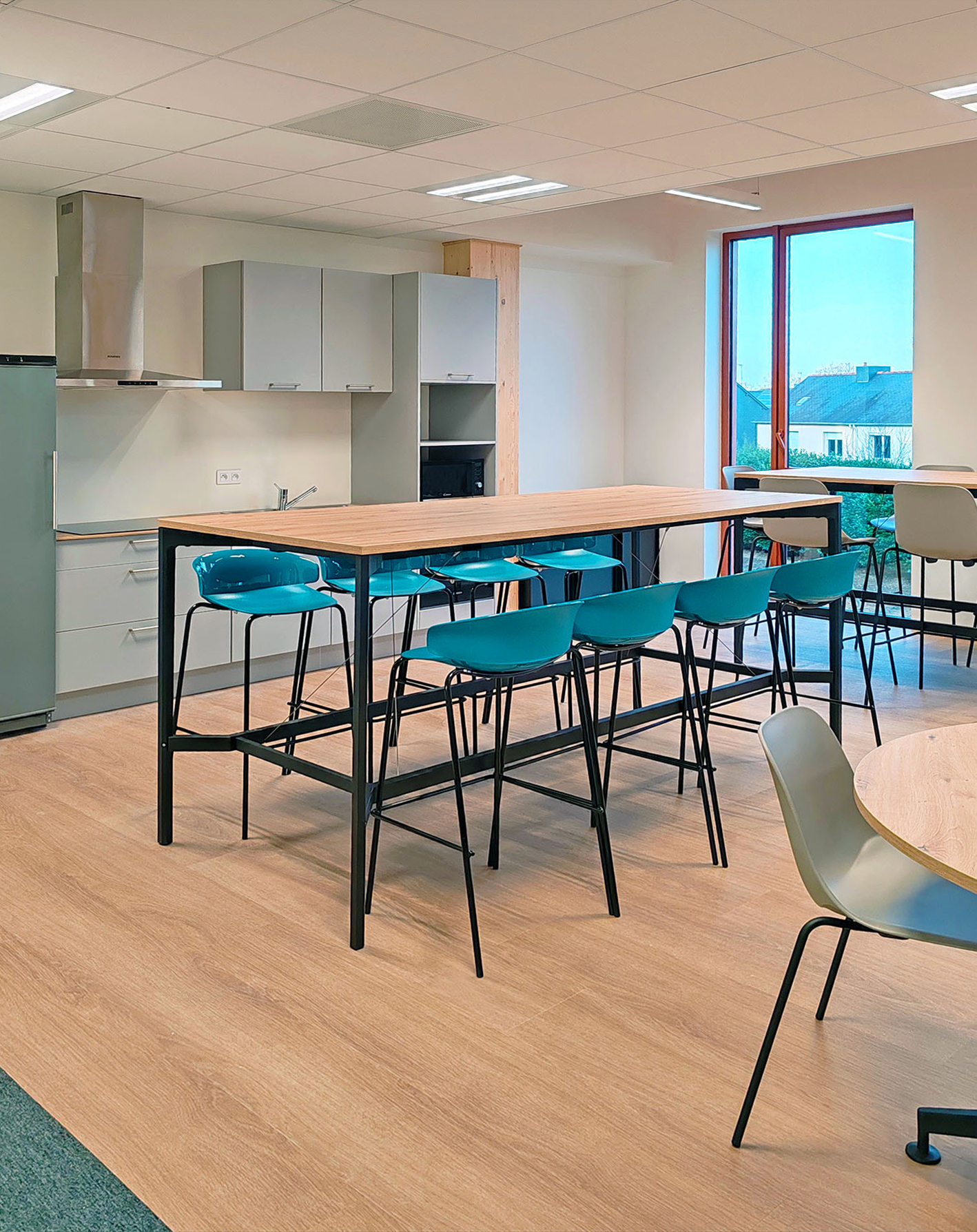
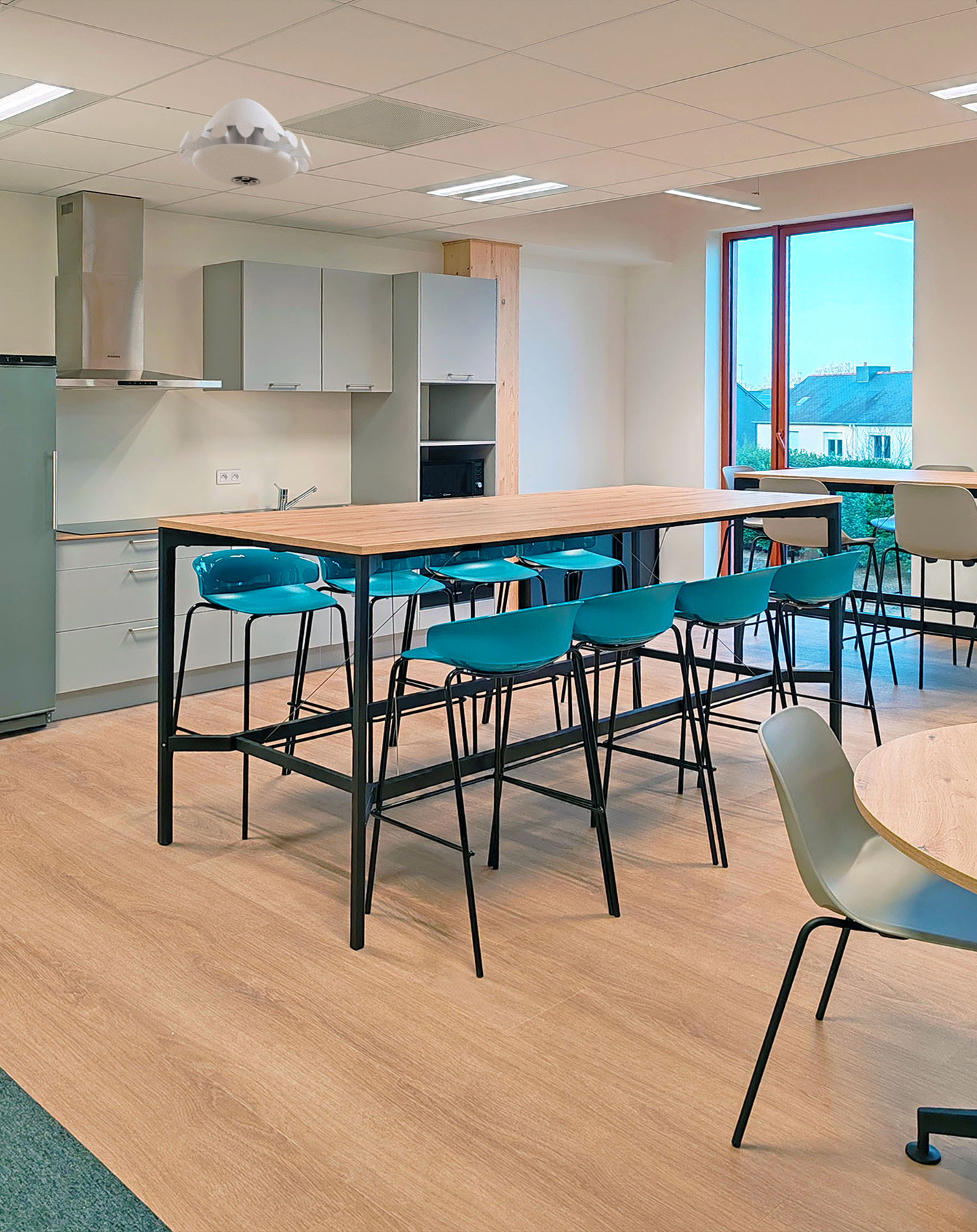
+ pendant lamp (245, 140)
